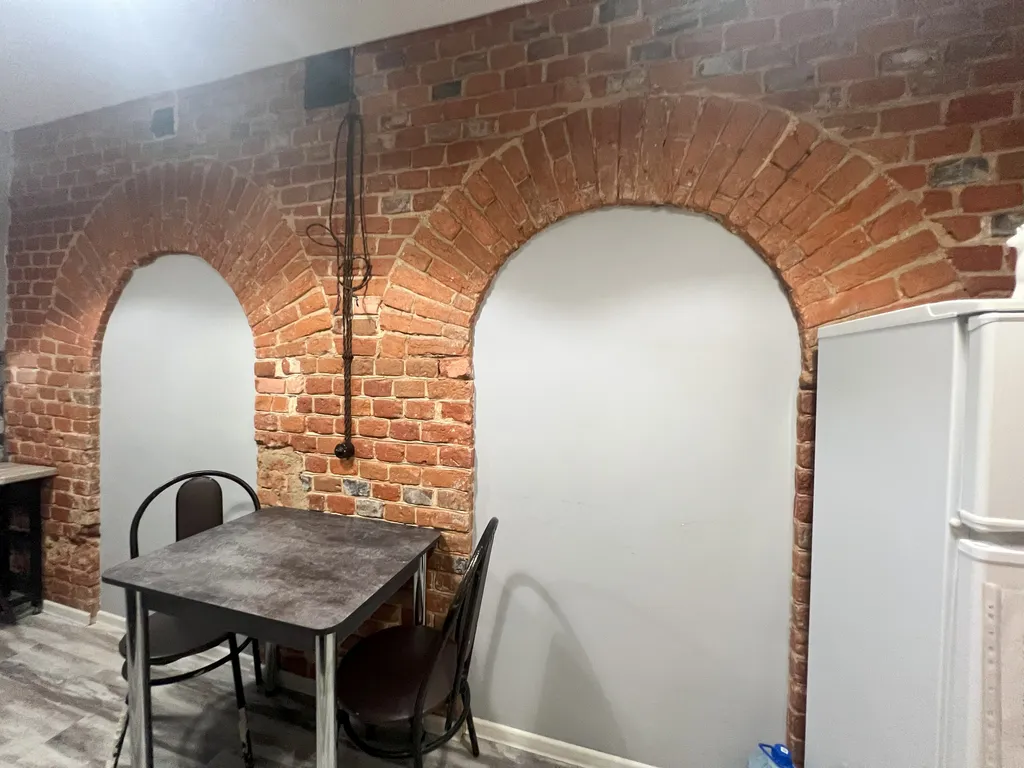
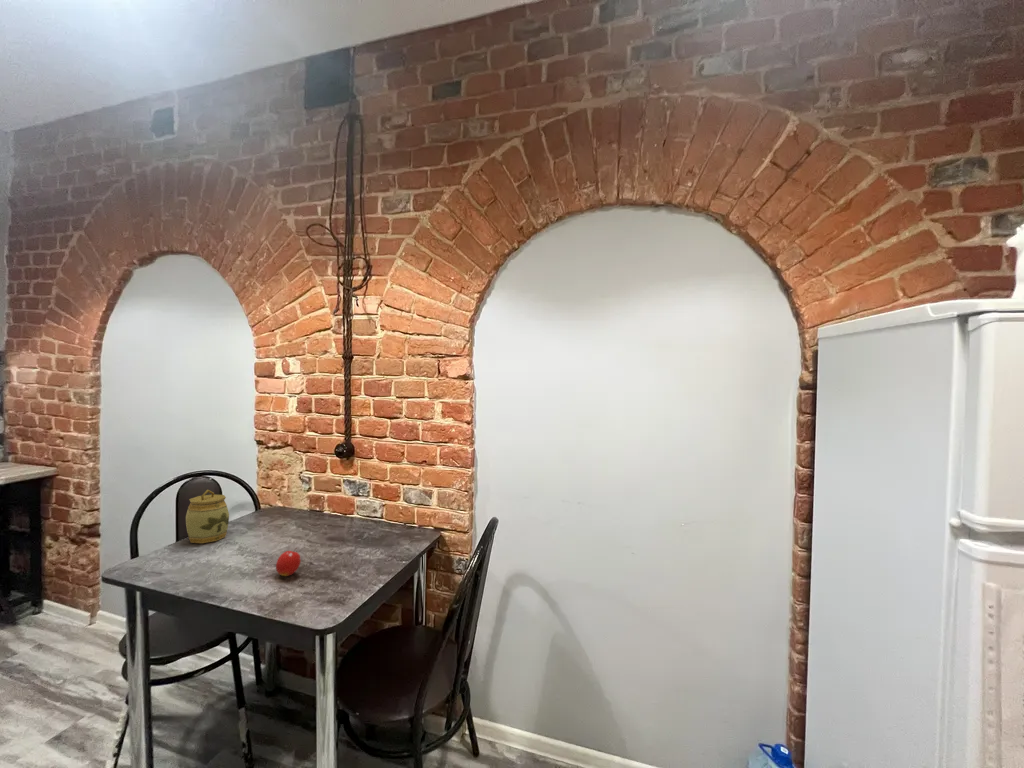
+ fruit (288, 561)
+ jar (207, 513)
